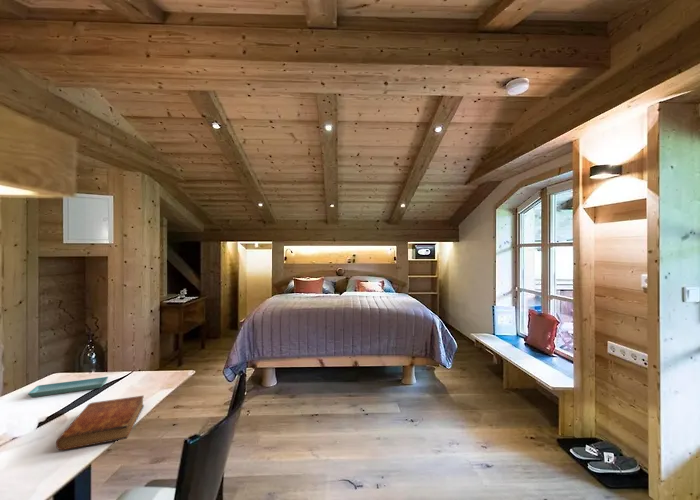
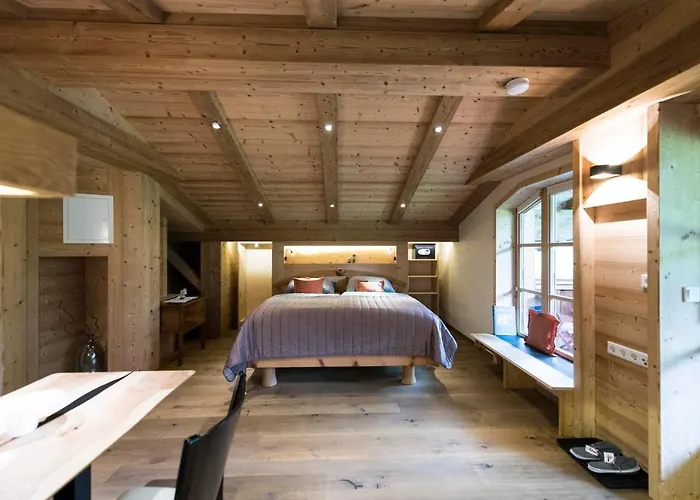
- saucer (70, 386)
- bible (105, 419)
